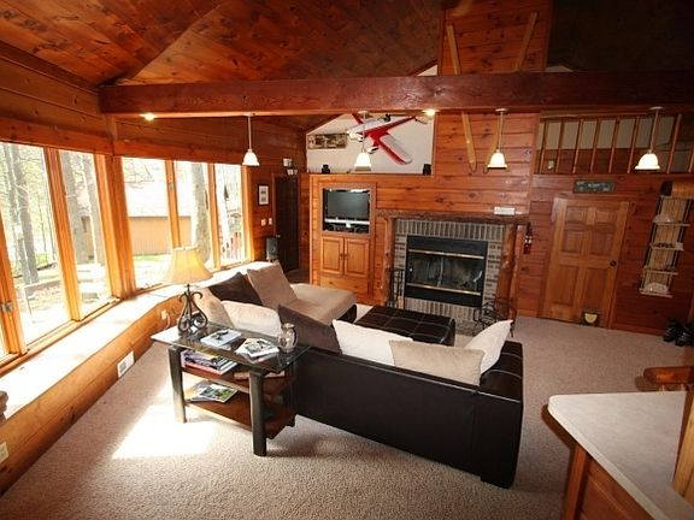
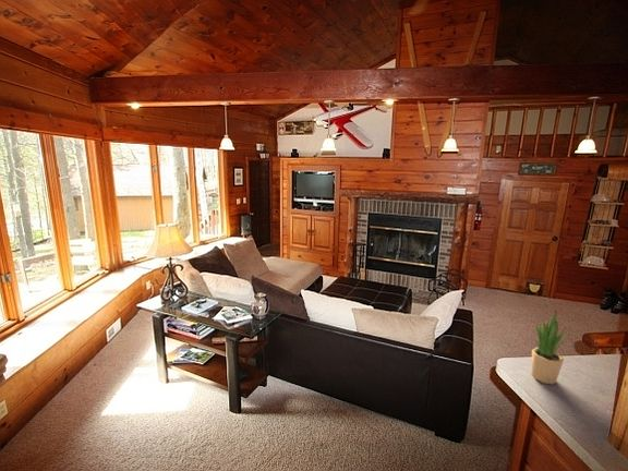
+ potted plant (546, 345)
